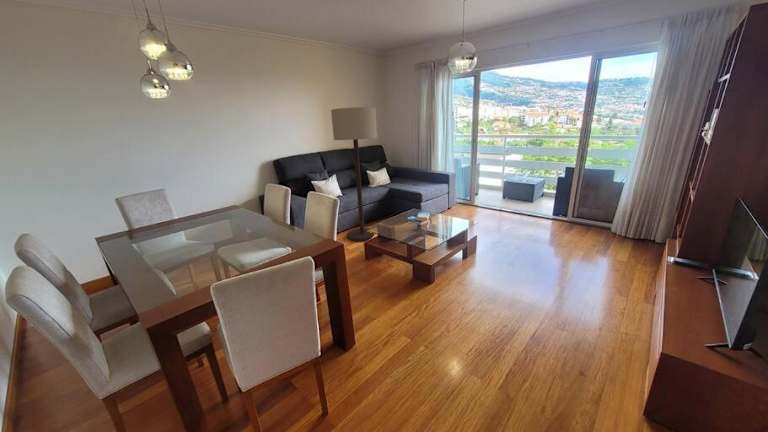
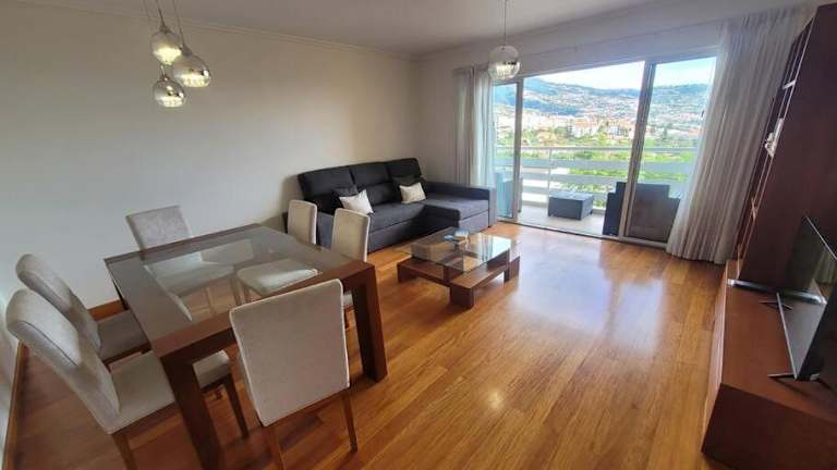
- floor lamp (358, 175)
